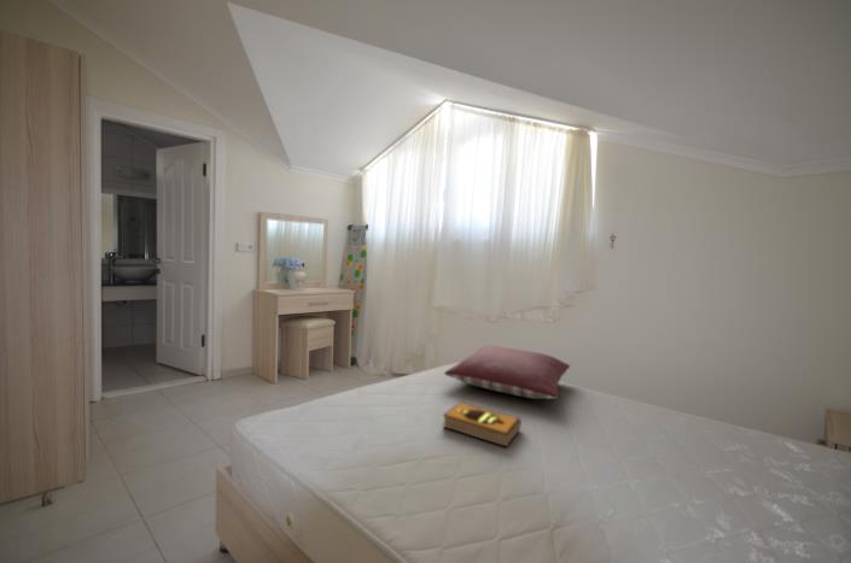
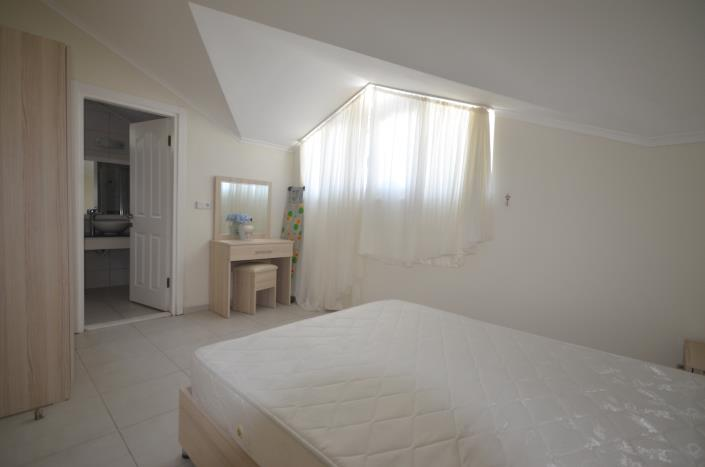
- hardback book (482, 421)
- pillow (511, 369)
